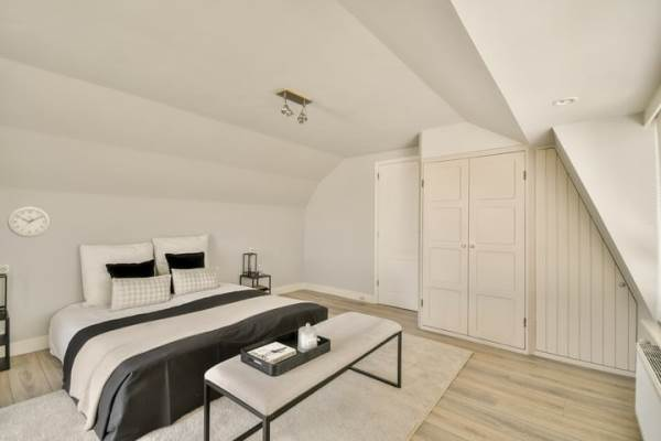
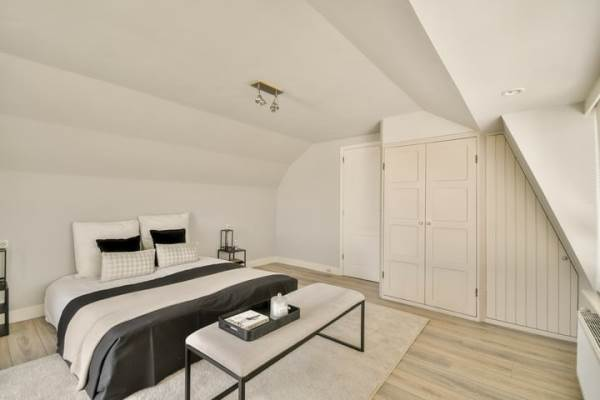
- wall clock (29, 222)
